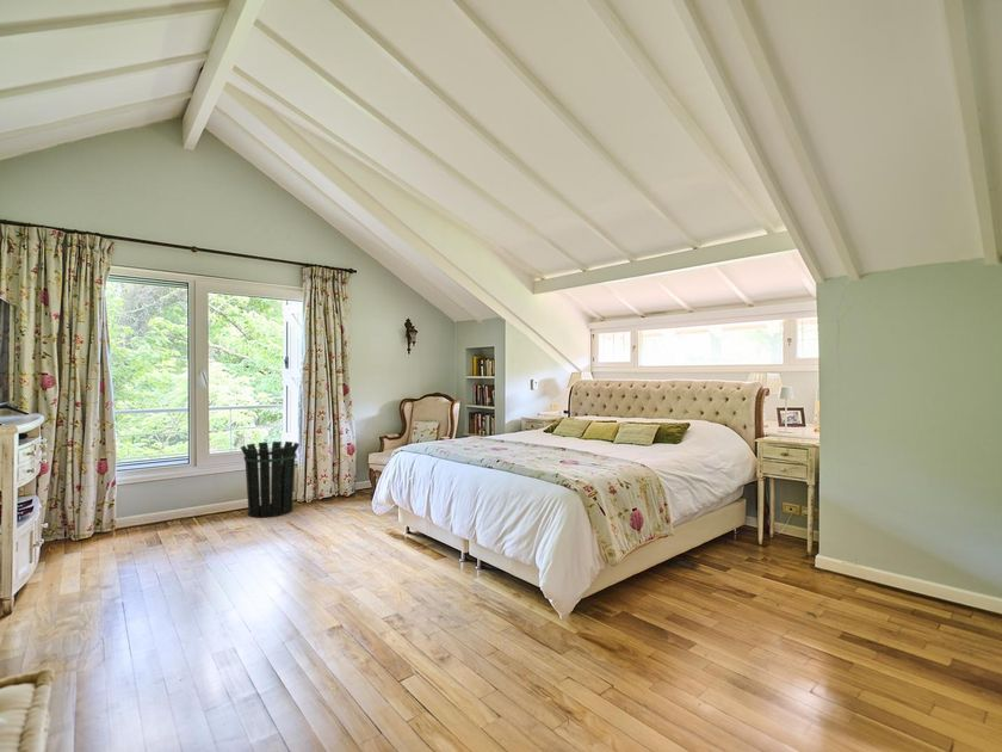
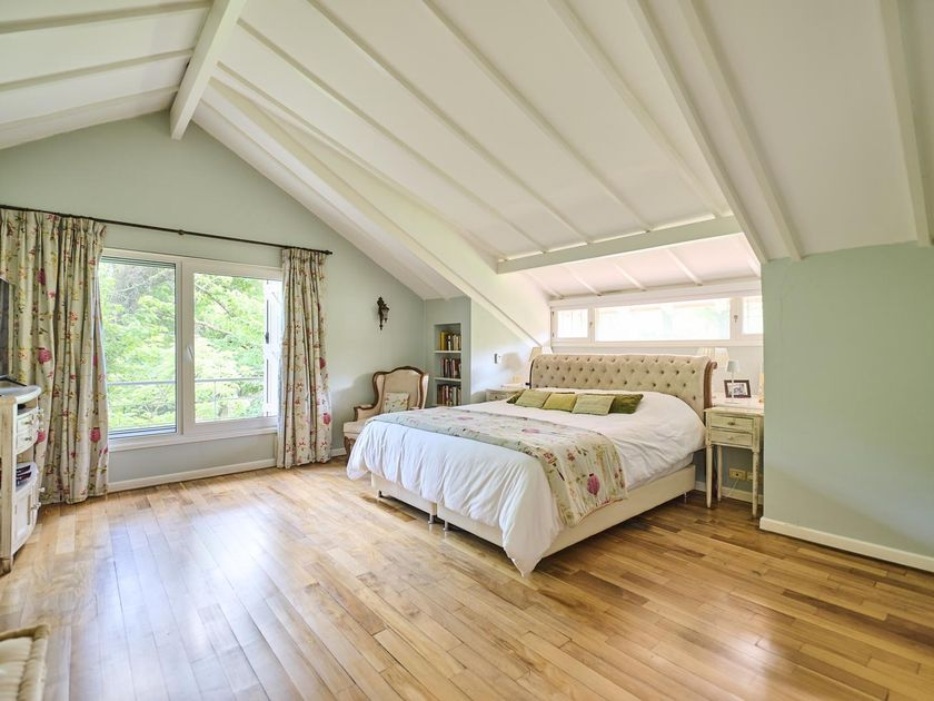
- waste bin (271, 477)
